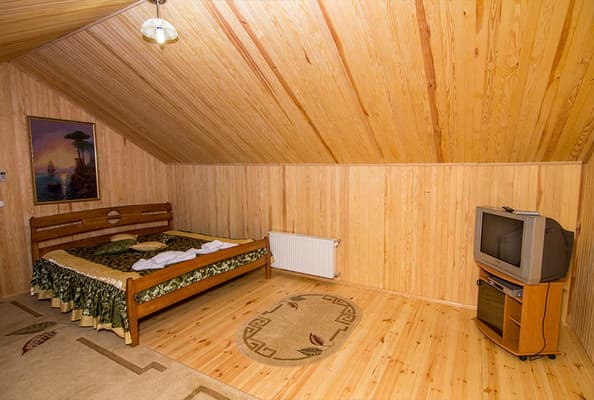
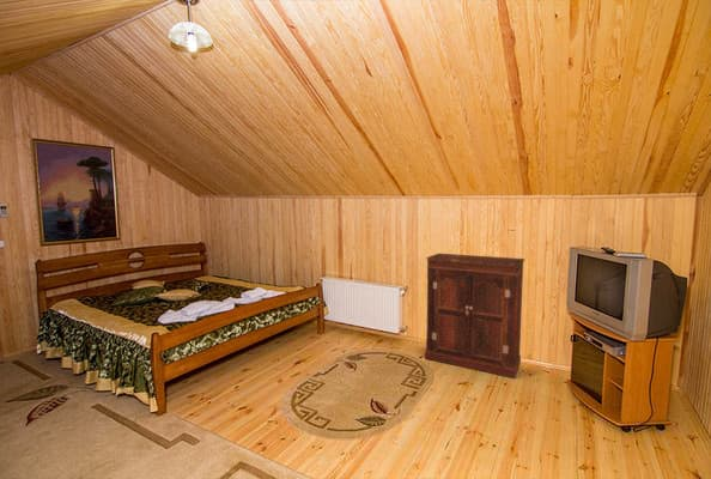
+ cabinet (473, 310)
